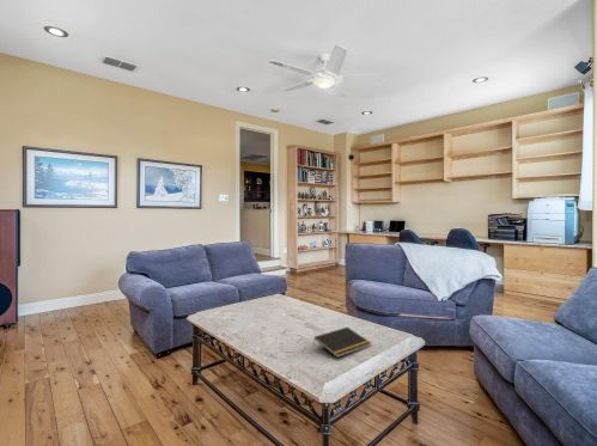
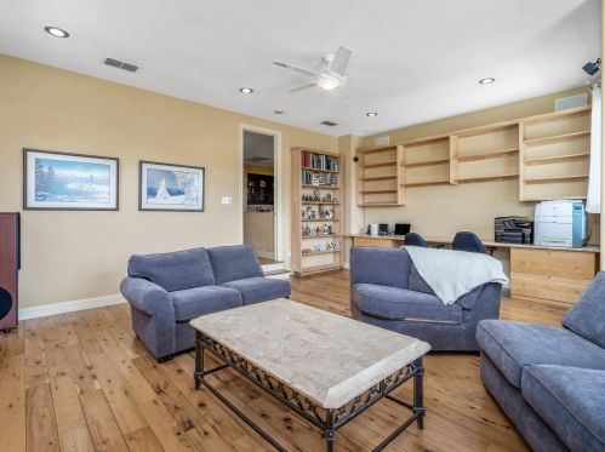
- notepad (342, 341)
